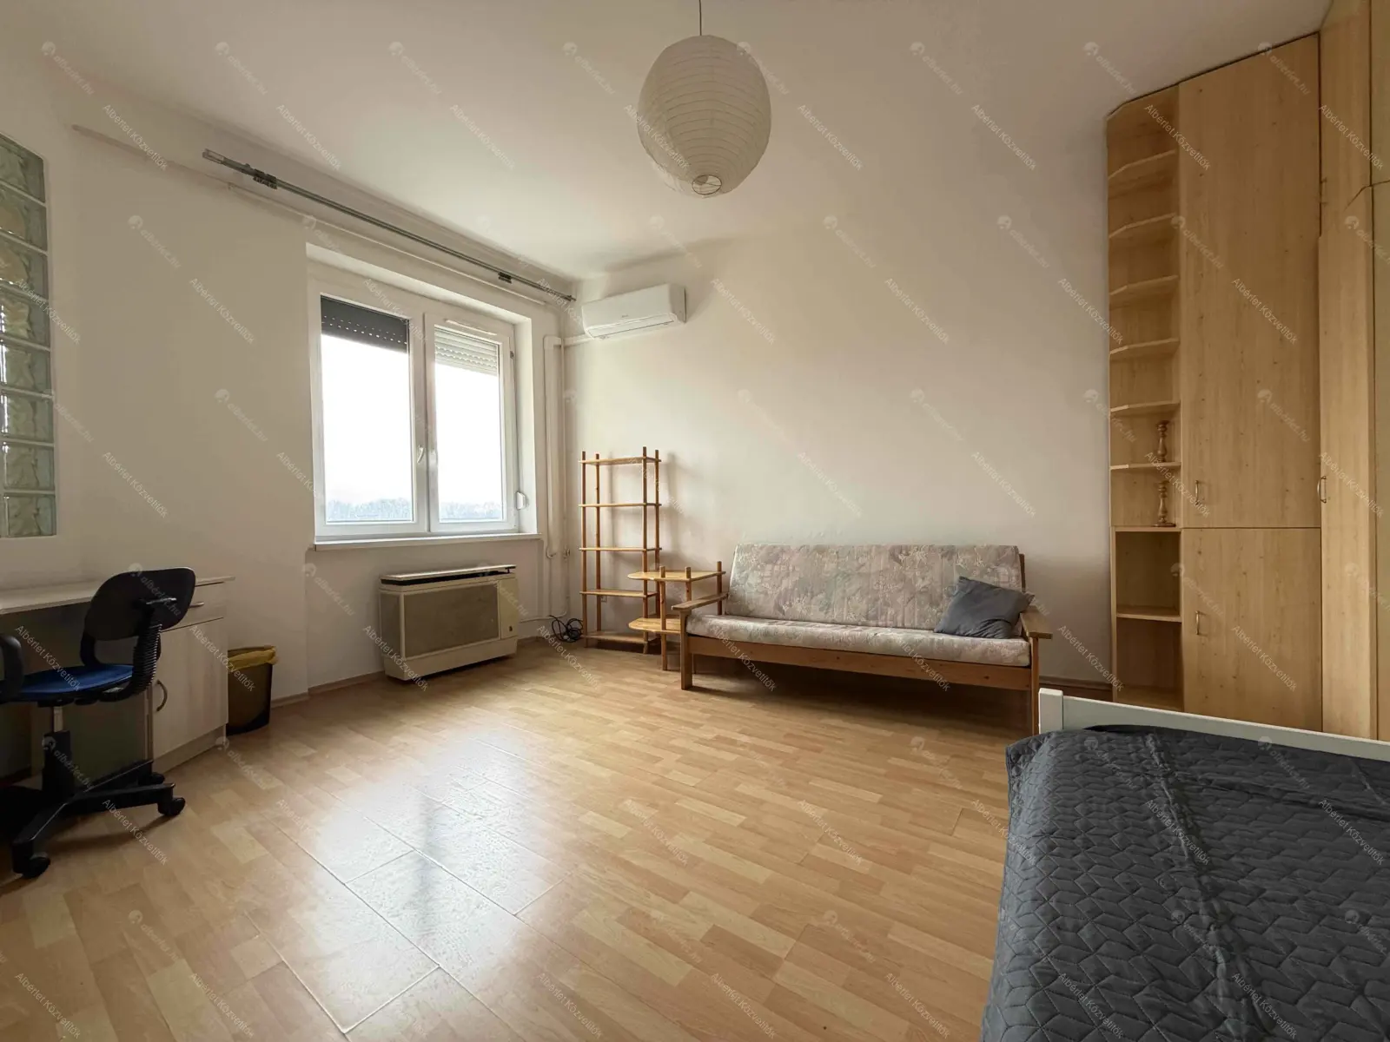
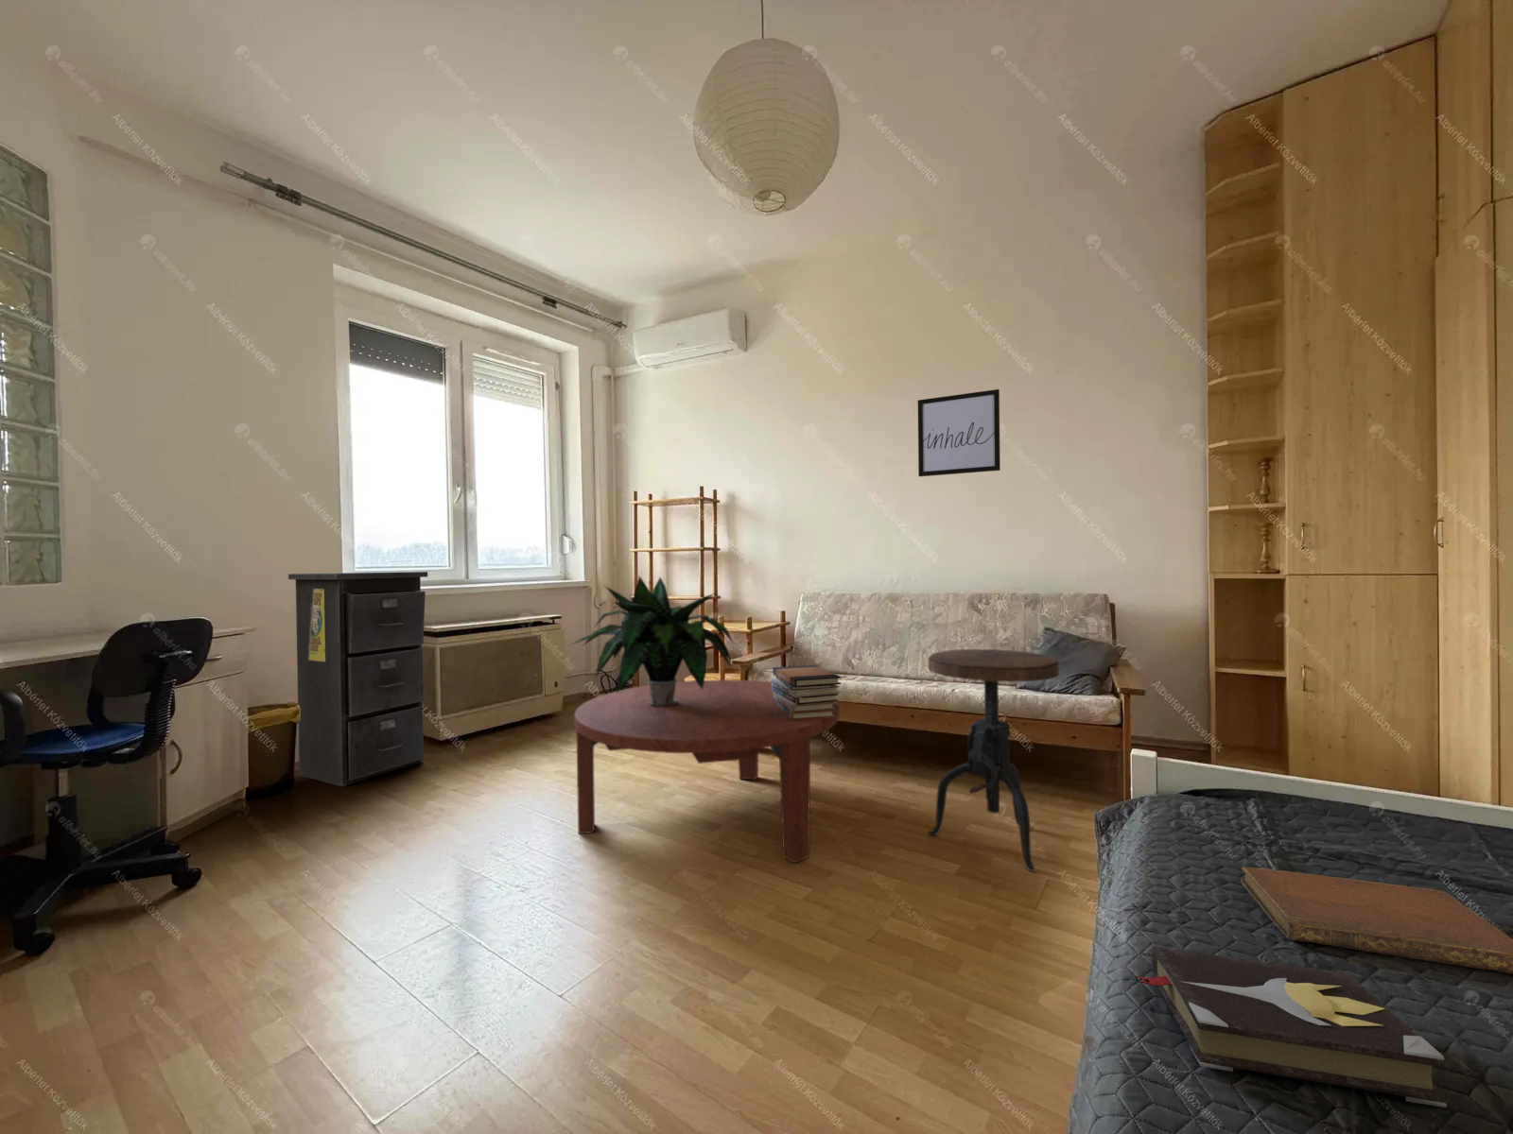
+ hardback book (1277, 1010)
+ filing cabinet (366, 671)
+ potted plant (656, 638)
+ notebook (1369, 914)
+ book stack (804, 690)
+ coffee table (709, 760)
+ wall art (957, 434)
+ side table (992, 748)
